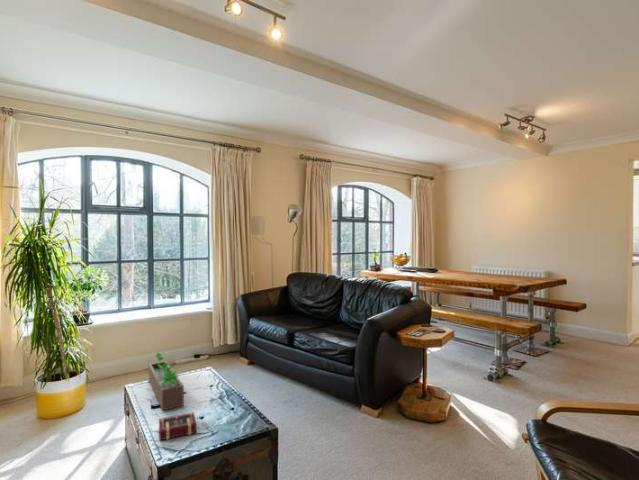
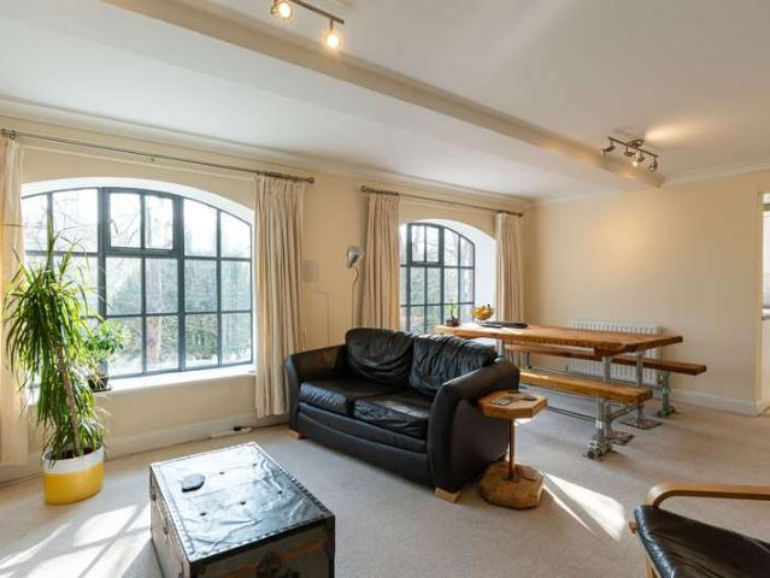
- book (177, 425)
- succulent planter (164, 376)
